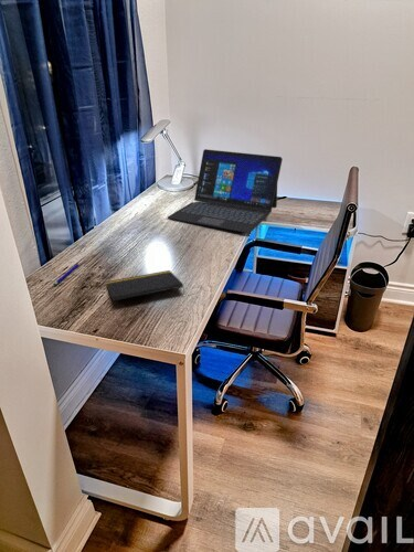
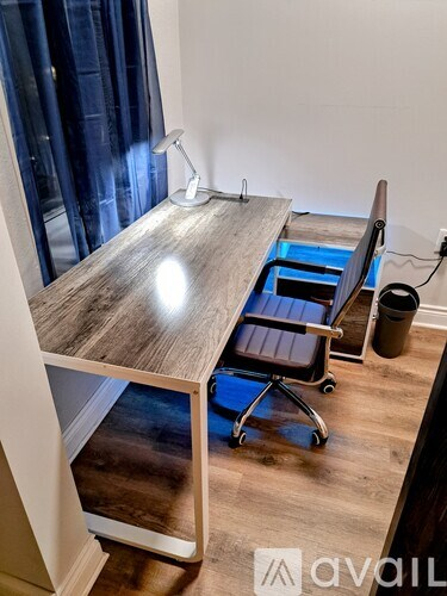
- laptop (224, 187)
- notepad (142, 284)
- pen (66, 274)
